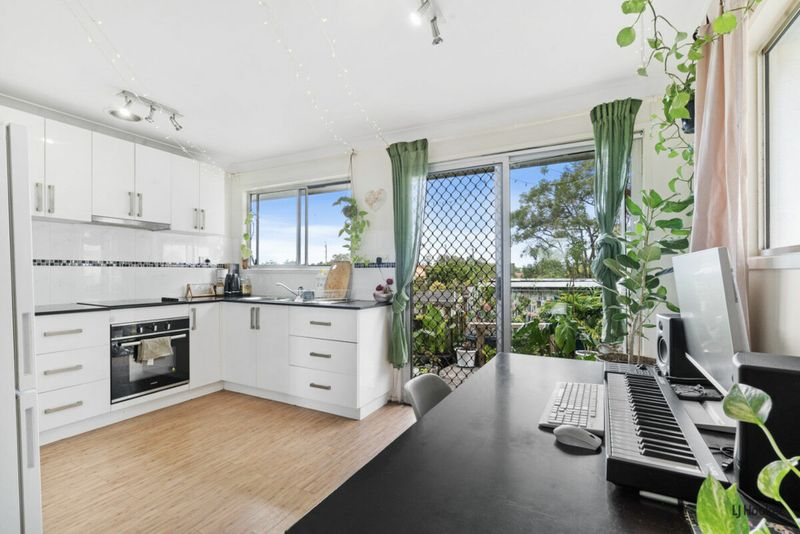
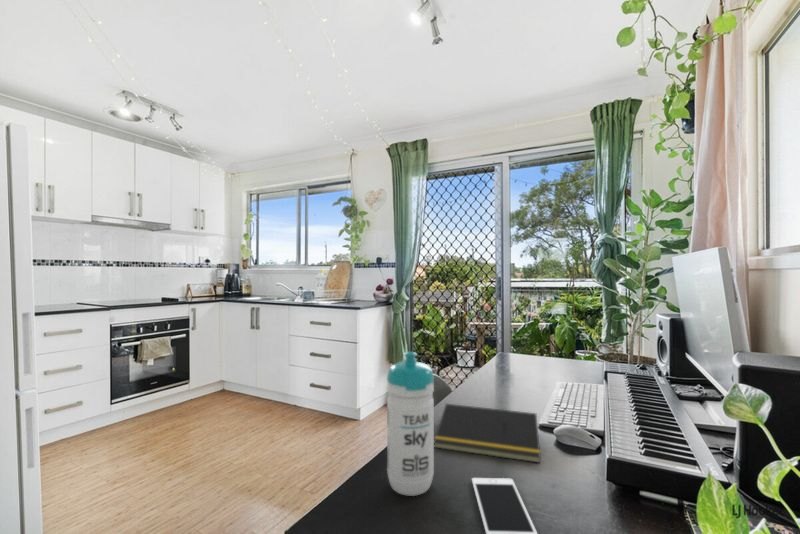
+ notepad (487, 429)
+ cell phone (501, 506)
+ water bottle (410, 418)
